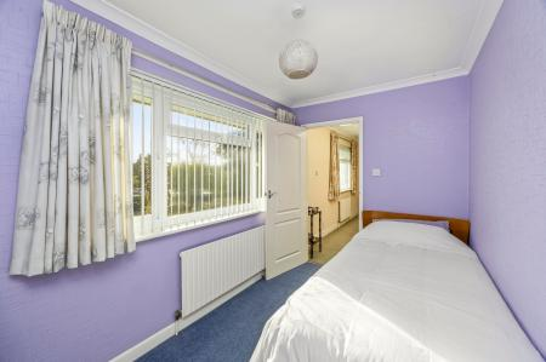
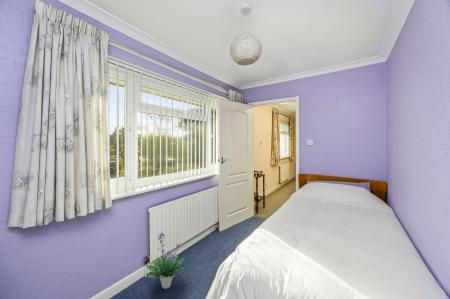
+ potted plant (165, 259)
